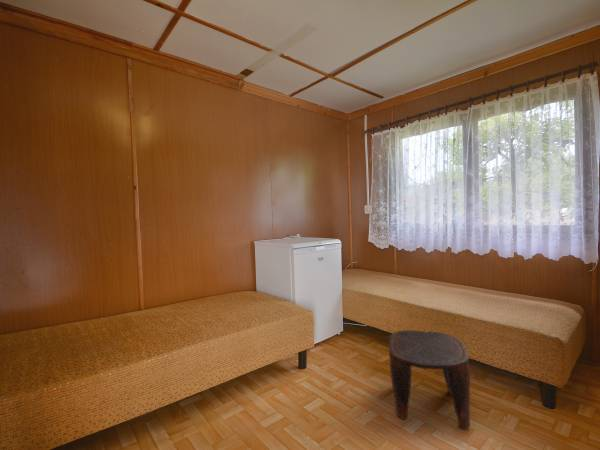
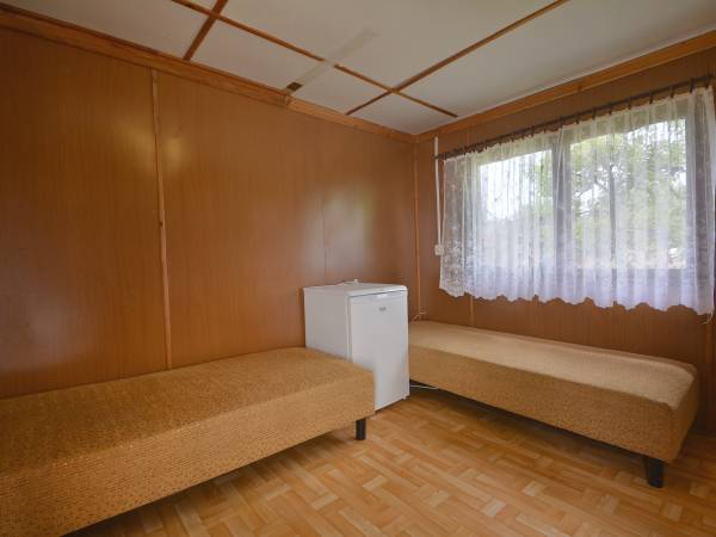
- stool (426, 368)
